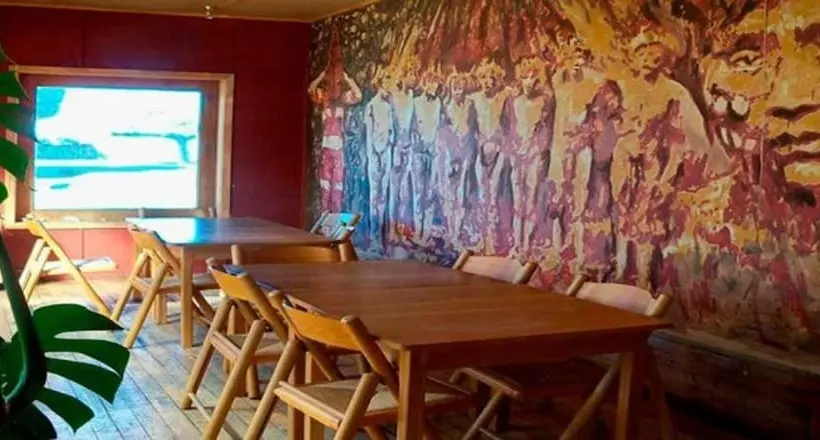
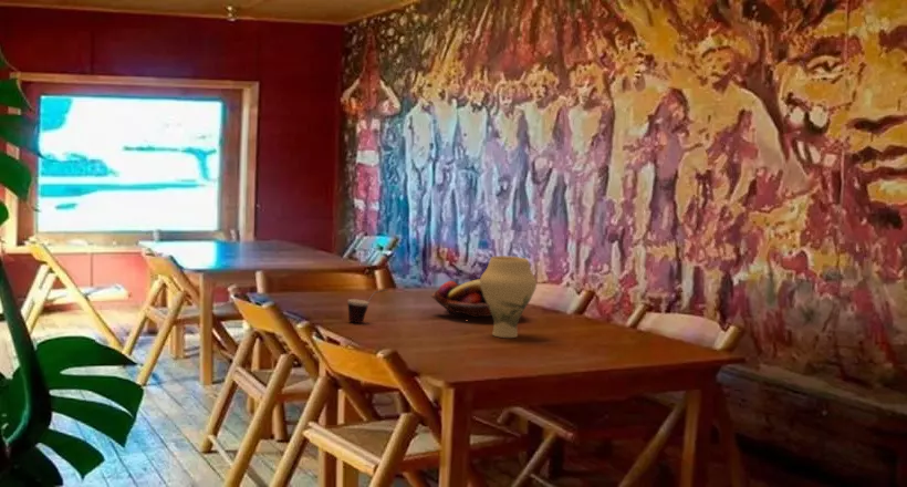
+ vase (507, 297)
+ cup (367, 305)
+ fruit basket (479, 297)
